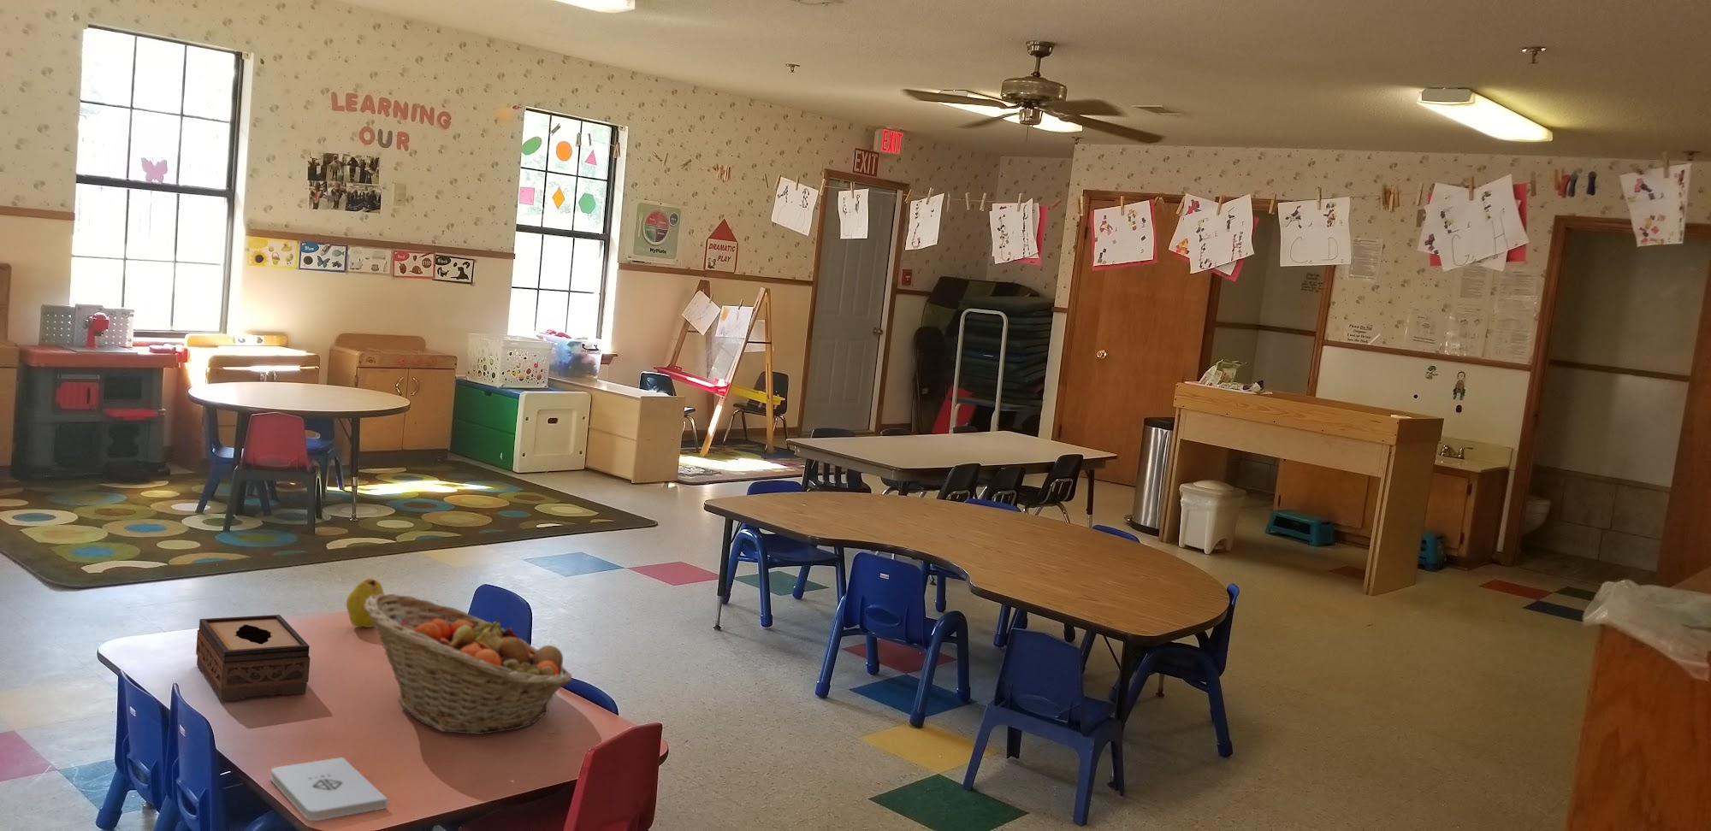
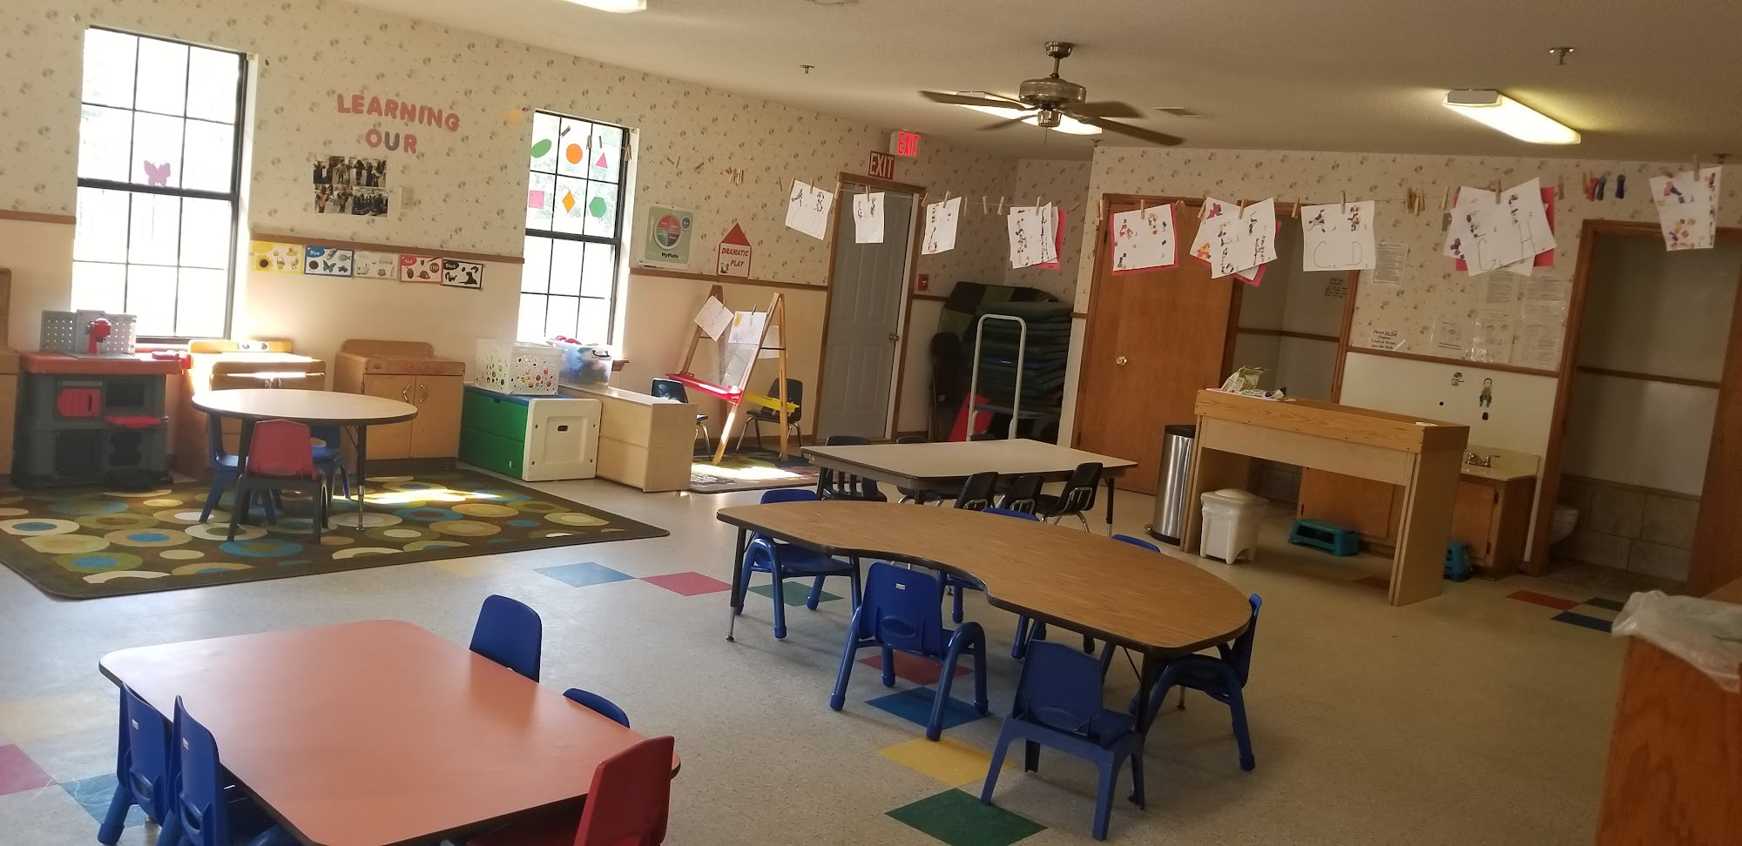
- fruit basket (466, 657)
- notepad (326, 787)
- tissue box (251, 655)
- fruit (366, 601)
